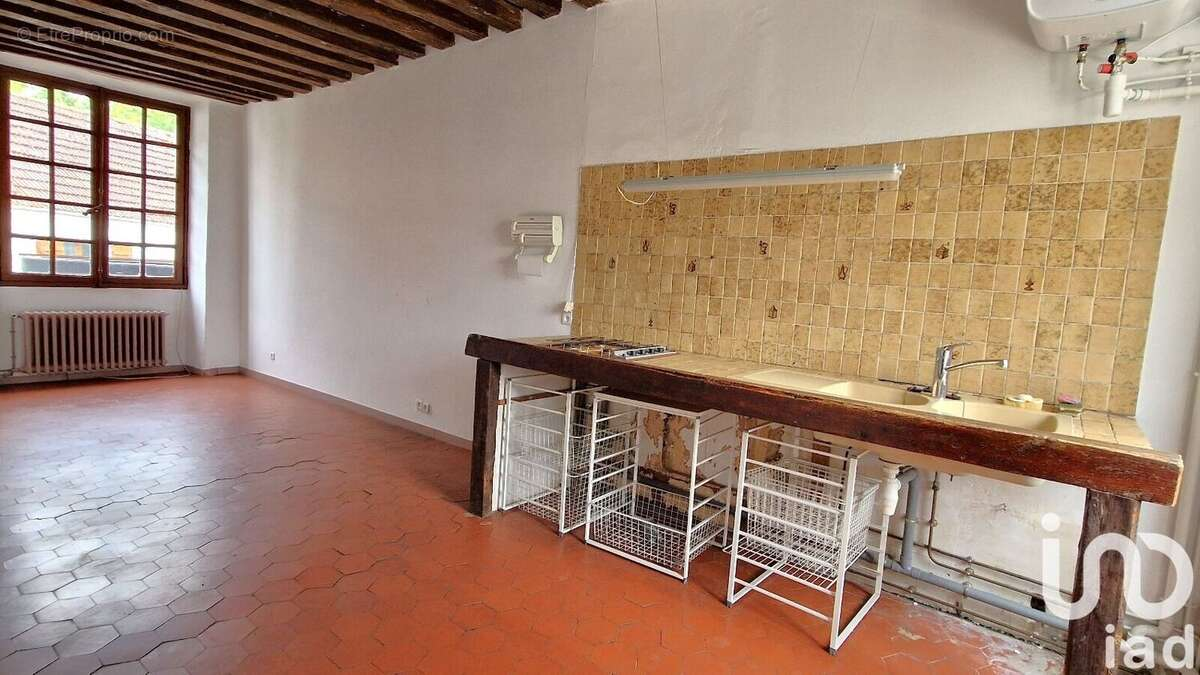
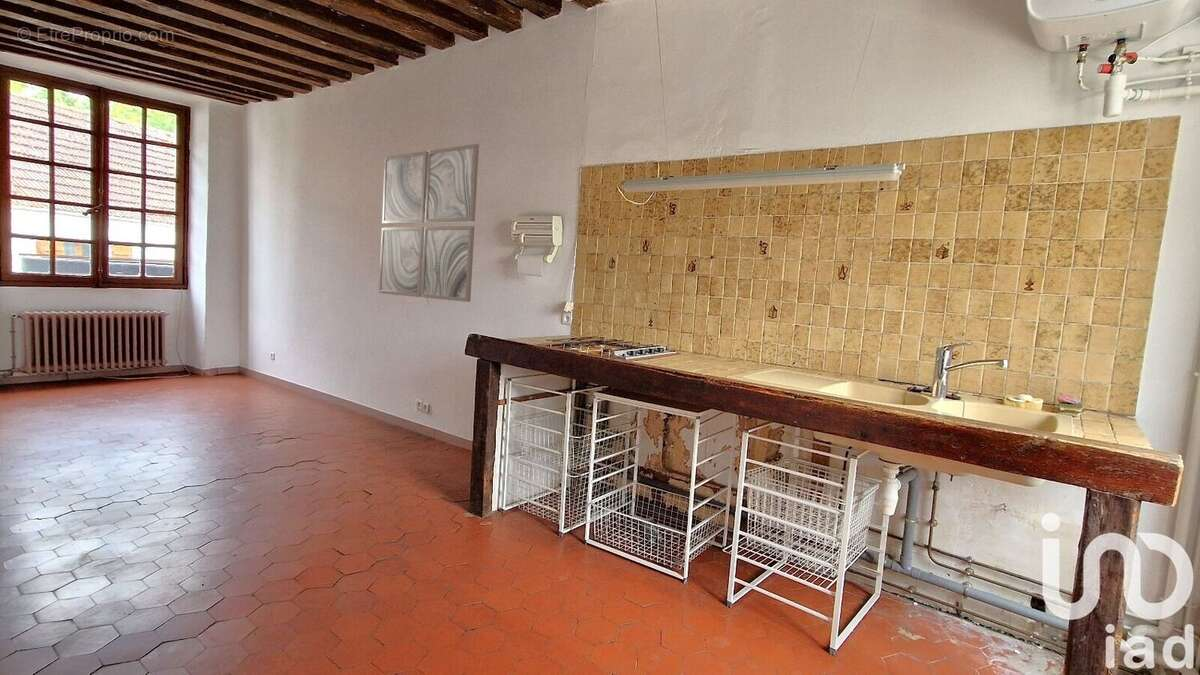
+ wall art (424, 222)
